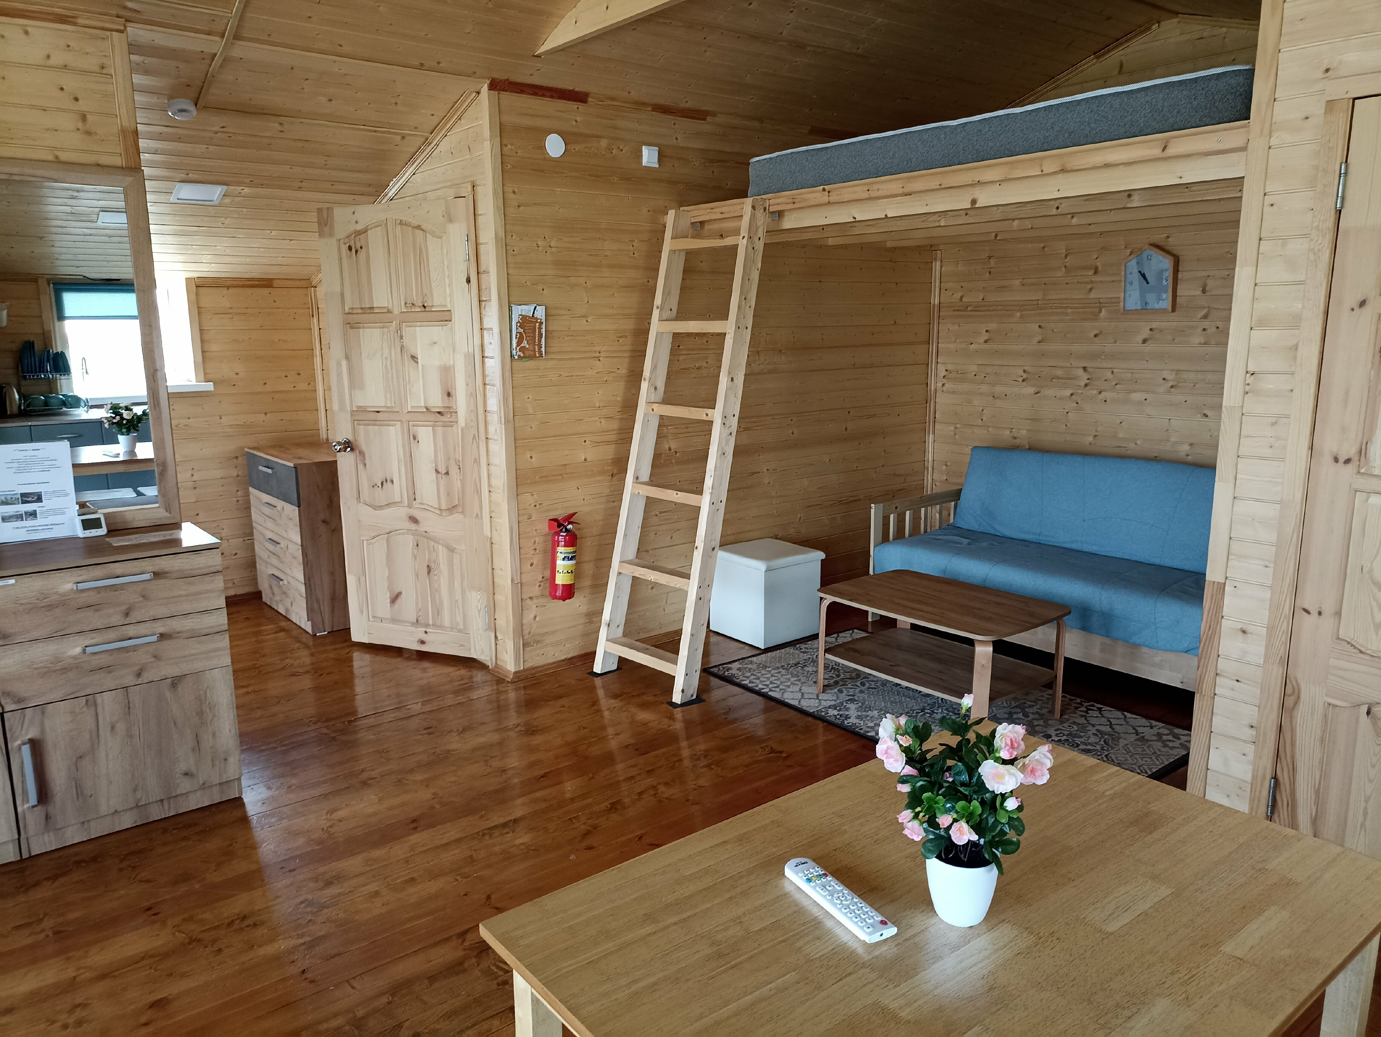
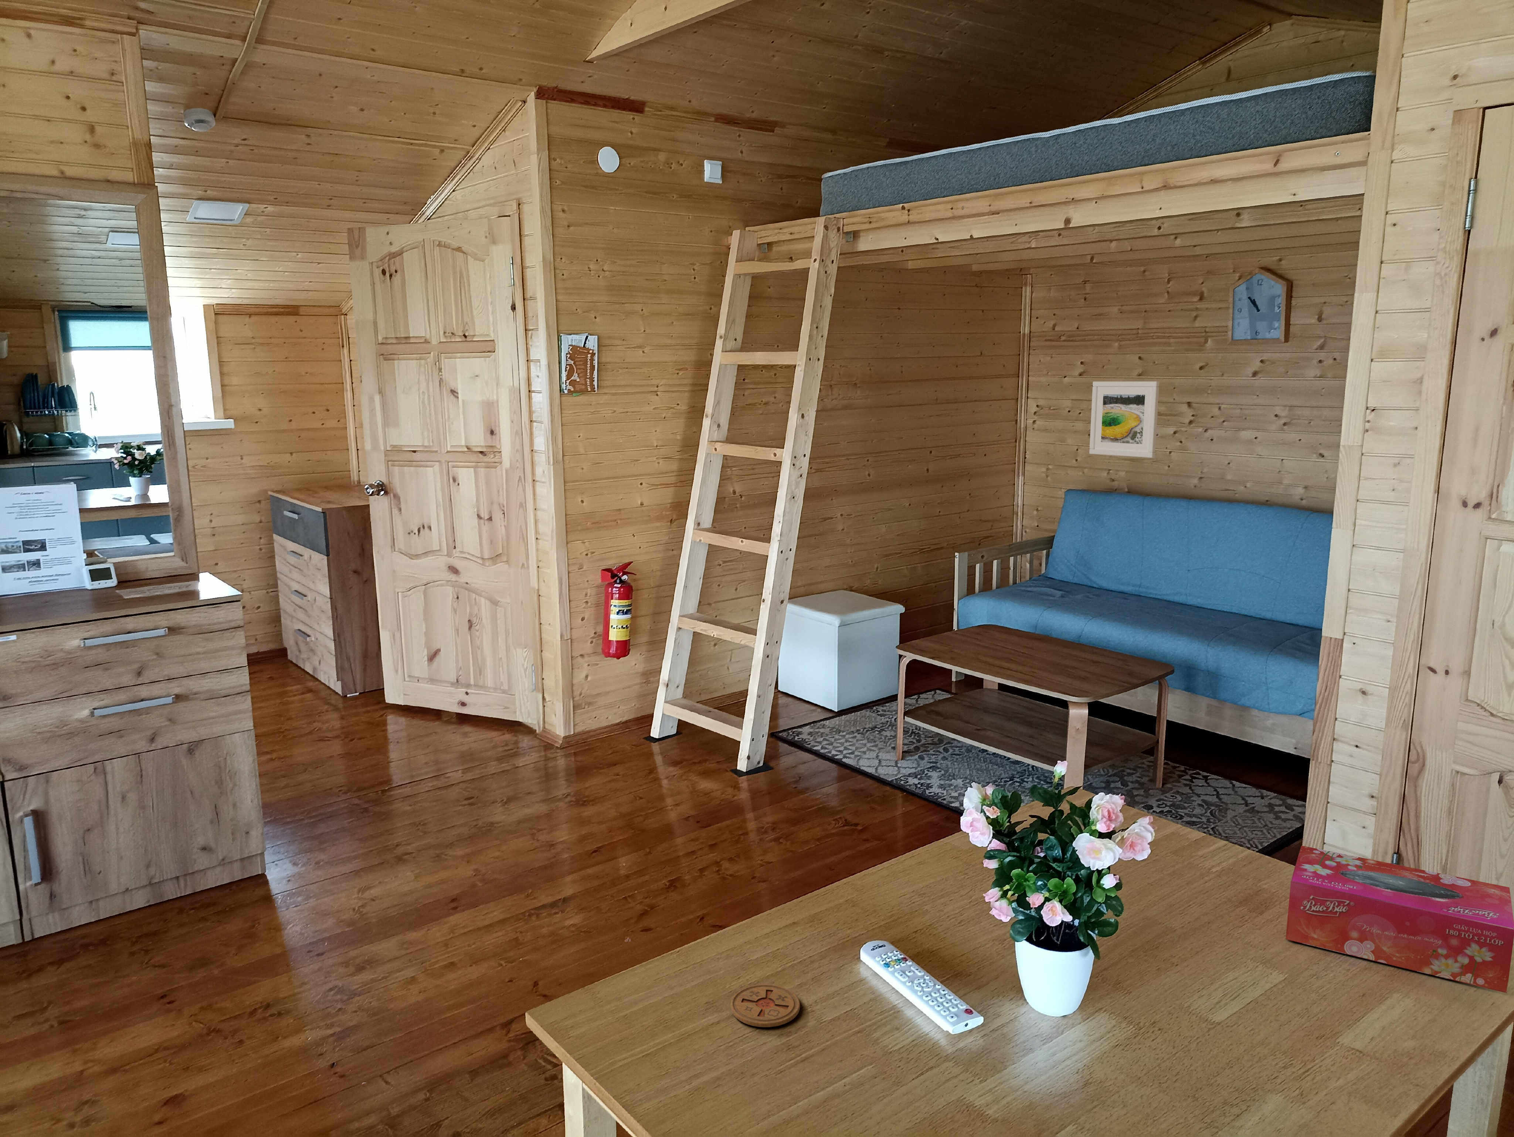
+ coaster (765, 1006)
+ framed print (1122, 419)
+ tissue box (1396, 914)
